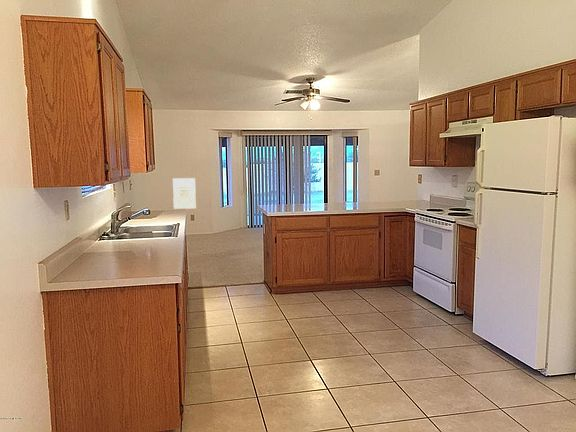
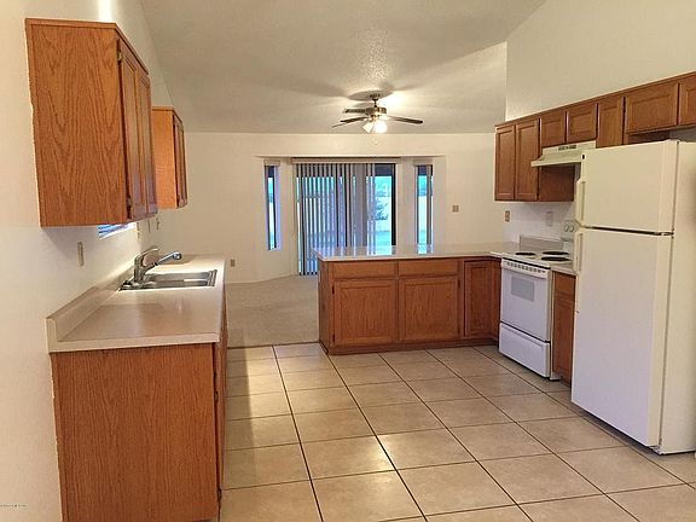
- wall art (184, 193)
